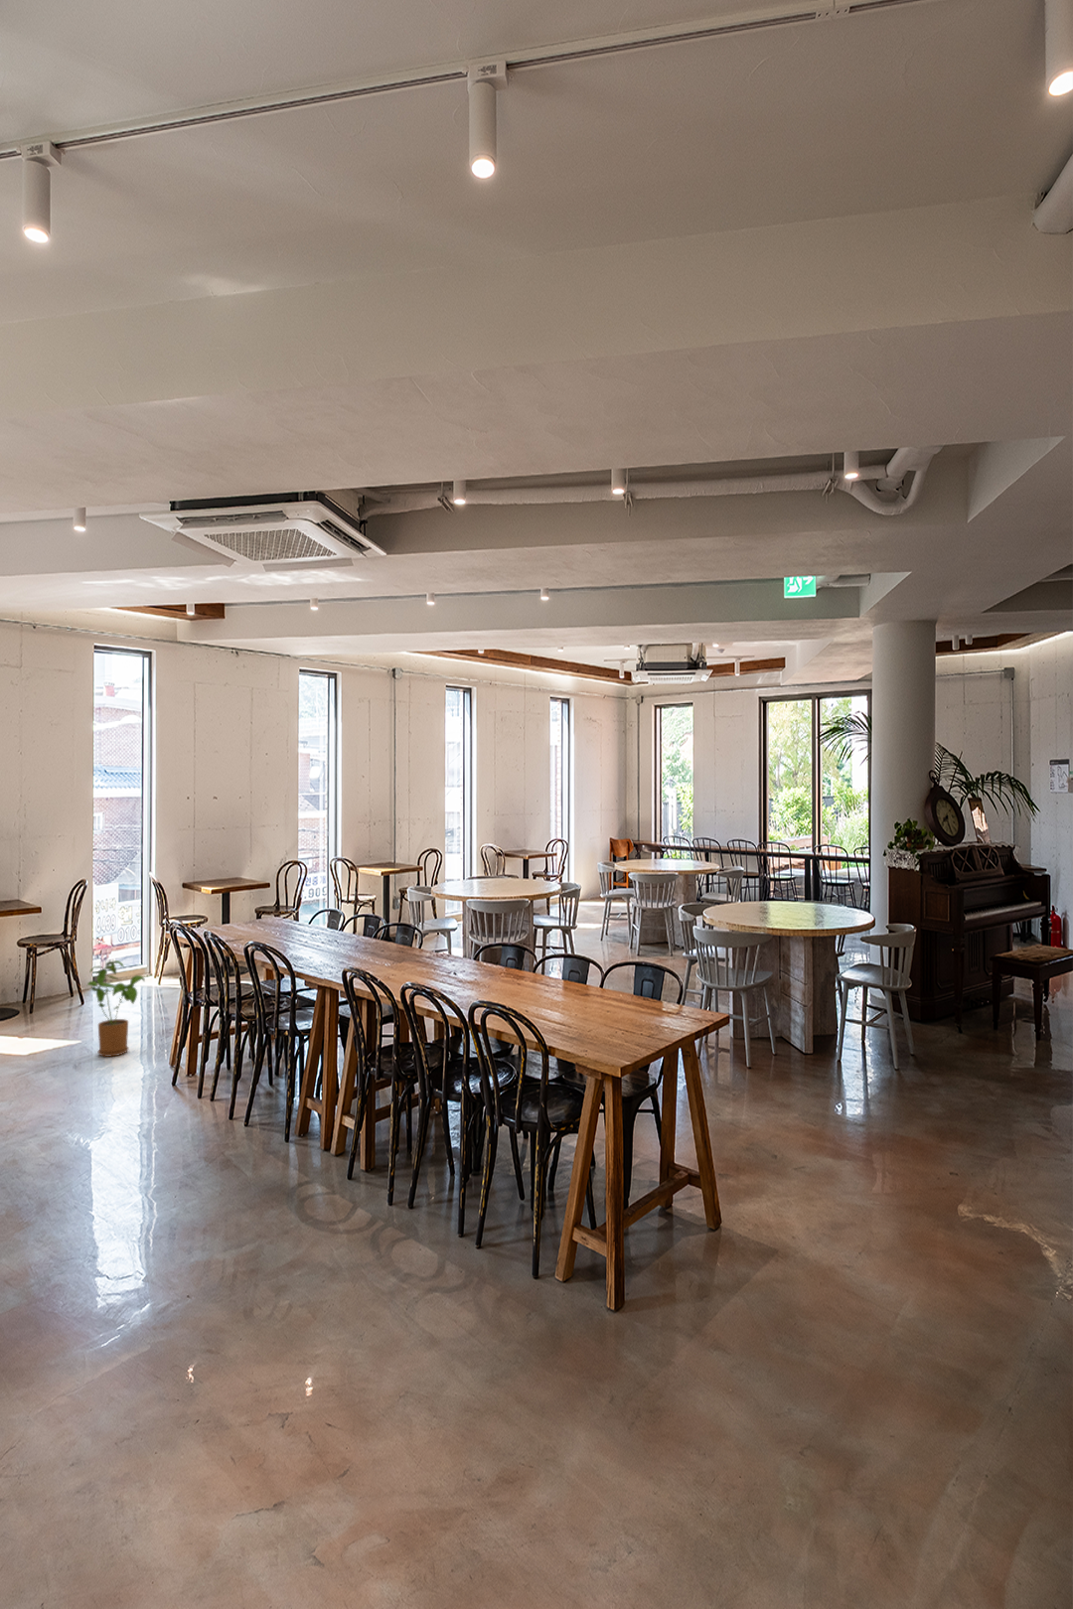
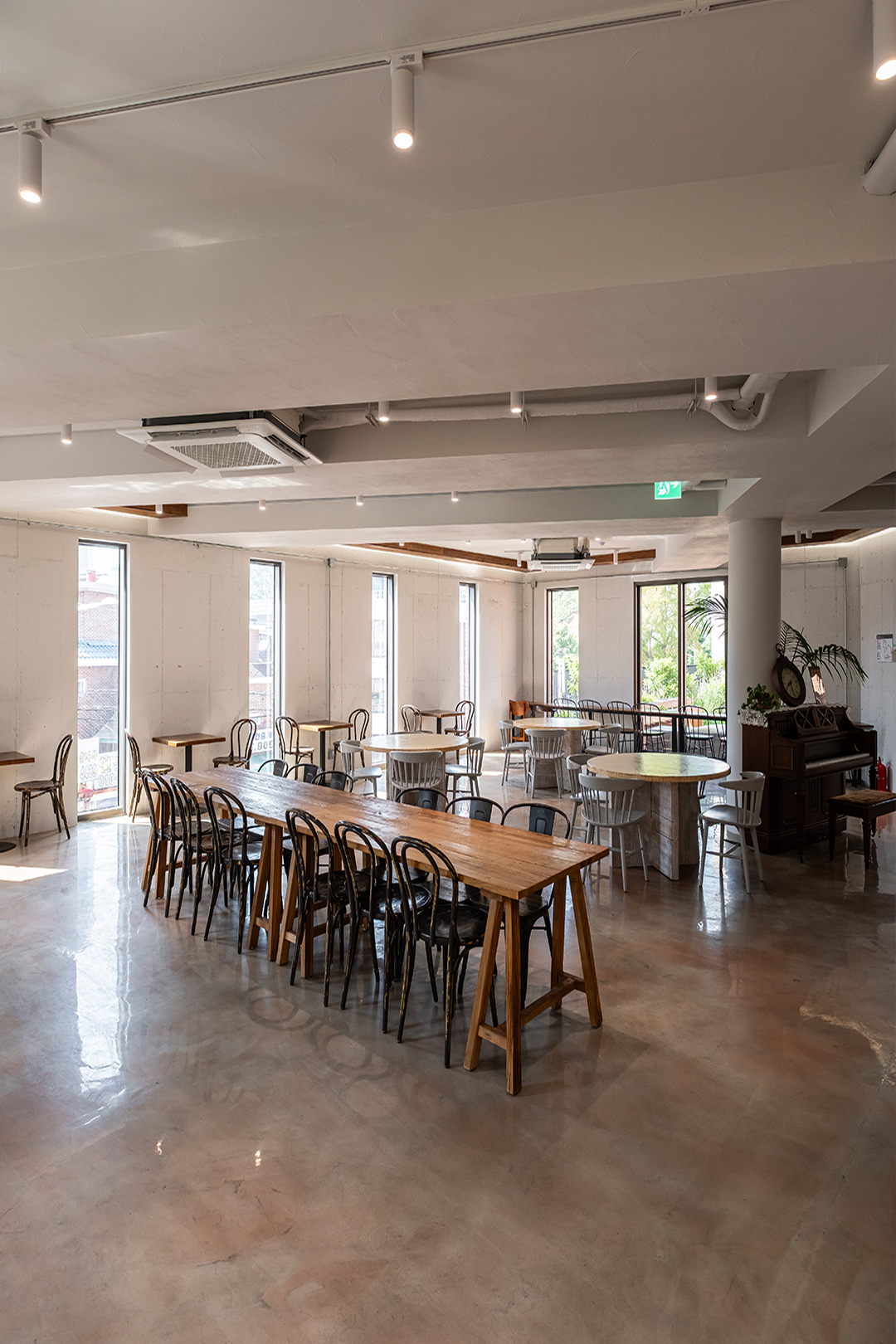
- house plant (116, 1007)
